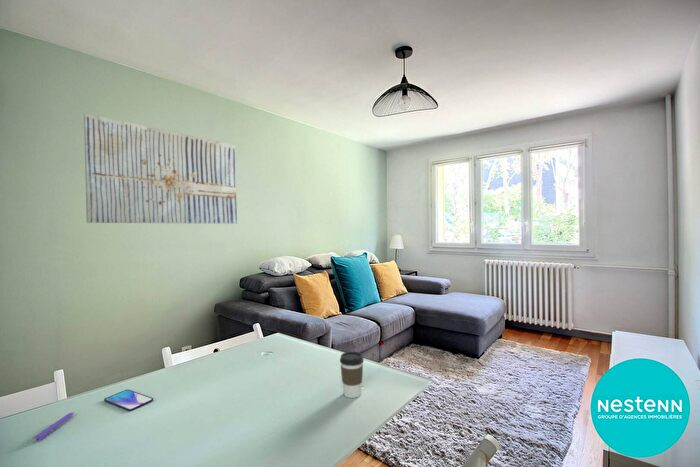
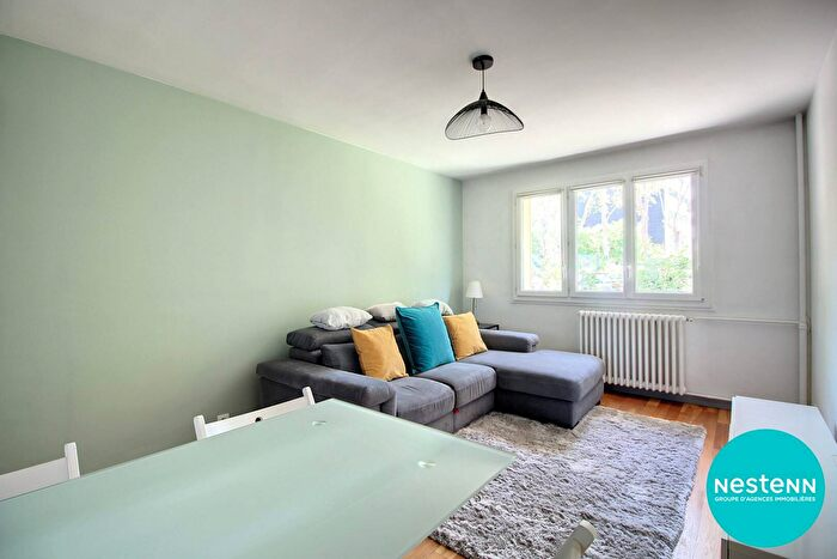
- pen (56, 424)
- wall art (172, 177)
- smartphone (128, 399)
- coffee cup (352, 374)
